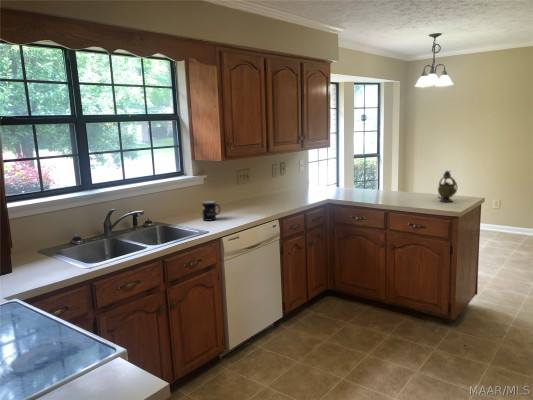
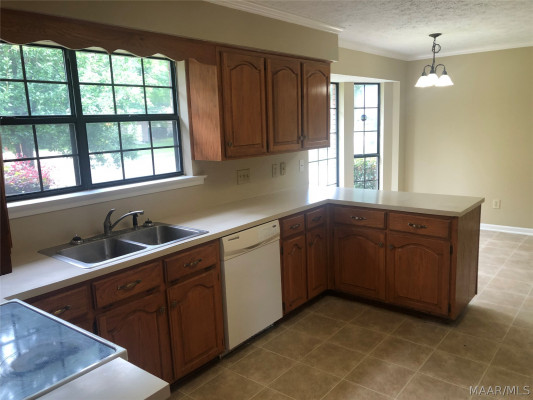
- mug (210, 210)
- teapot (445, 186)
